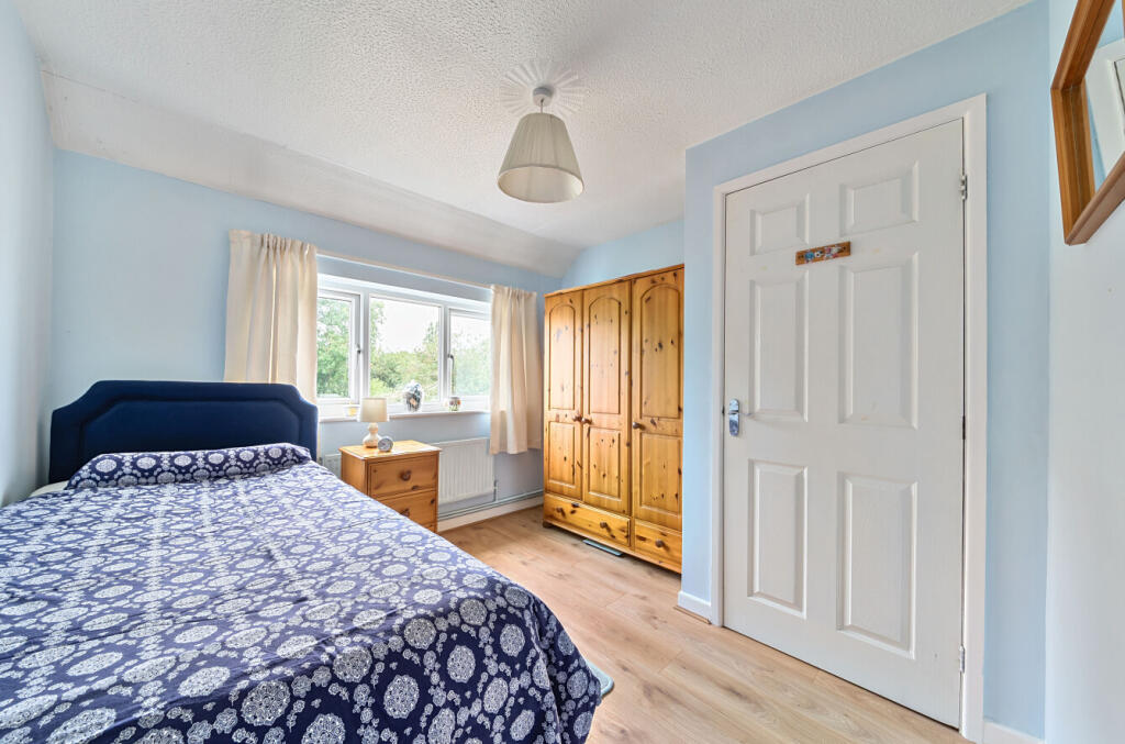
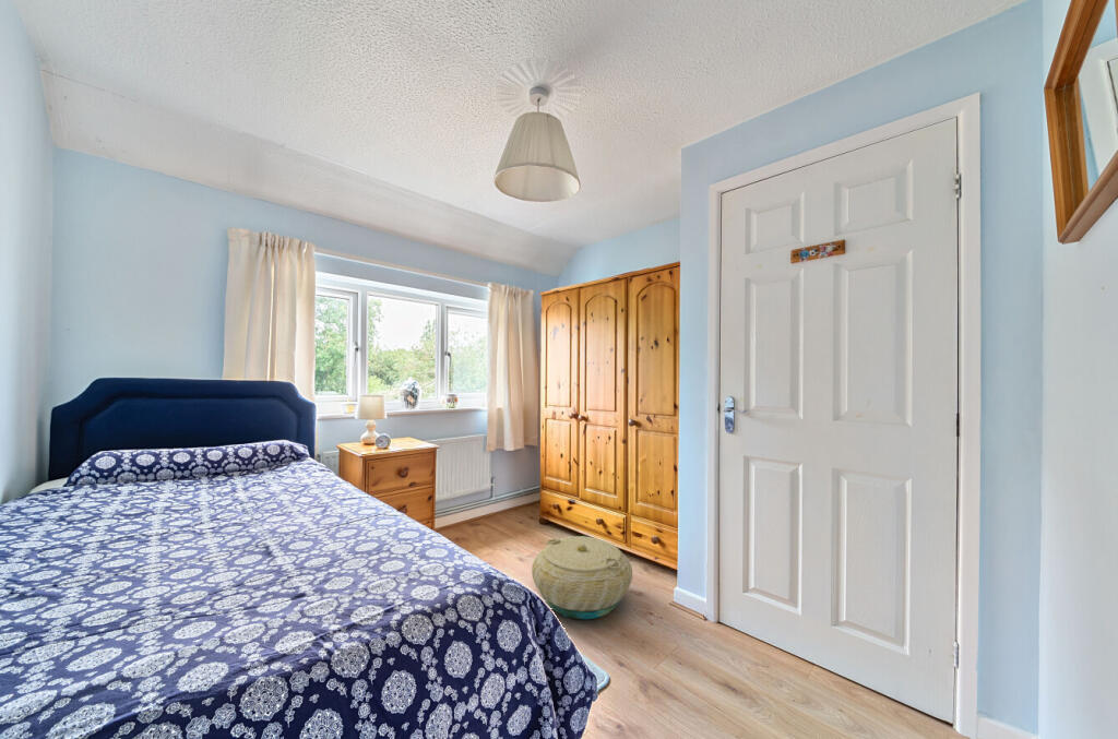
+ basket (581, 572)
